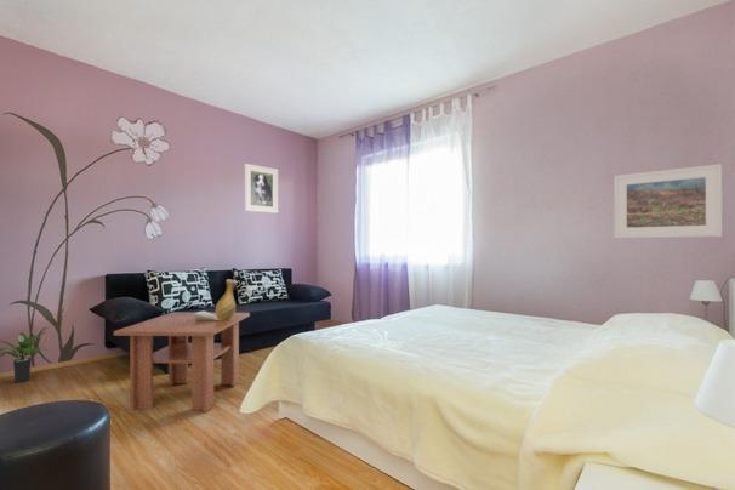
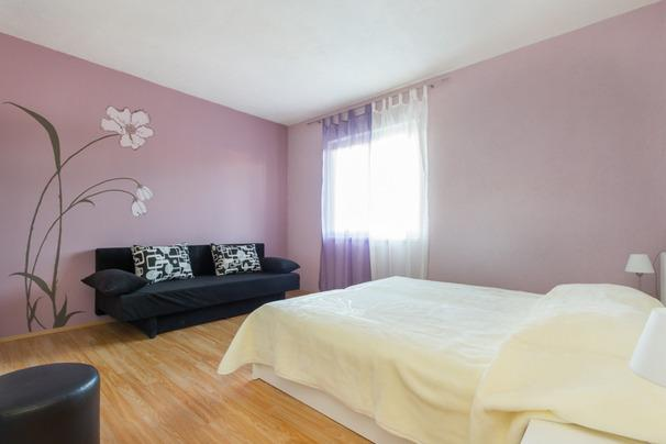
- vase (218, 301)
- potted plant (21, 355)
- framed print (663, 204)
- coffee table (189, 358)
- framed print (261, 189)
